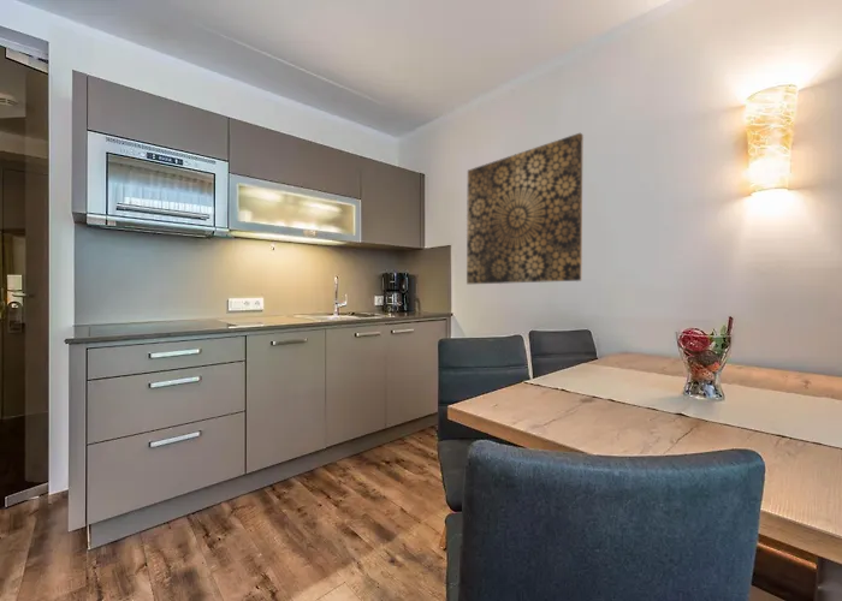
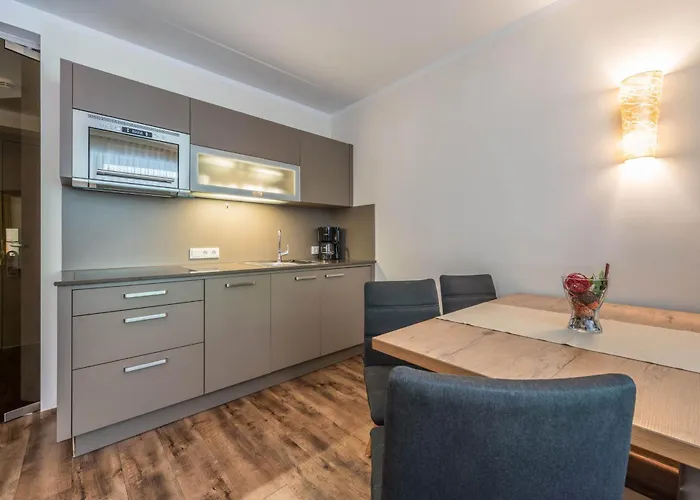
- wall art (517, 218)
